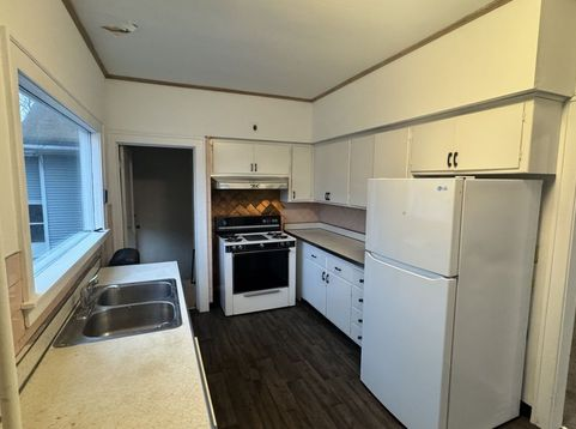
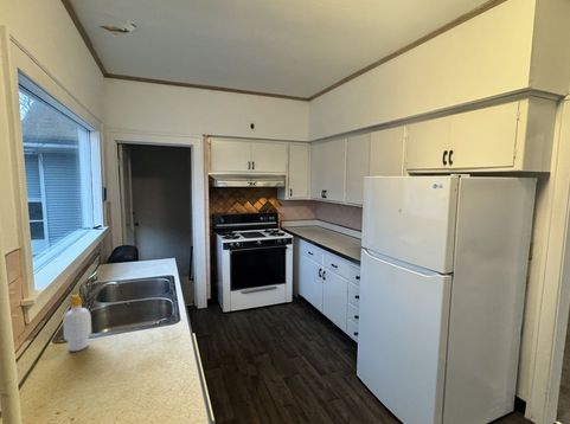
+ soap bottle (77, 321)
